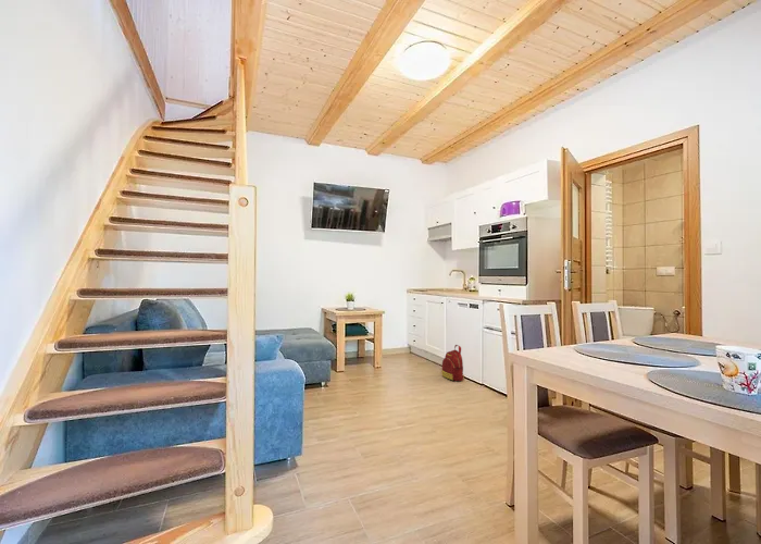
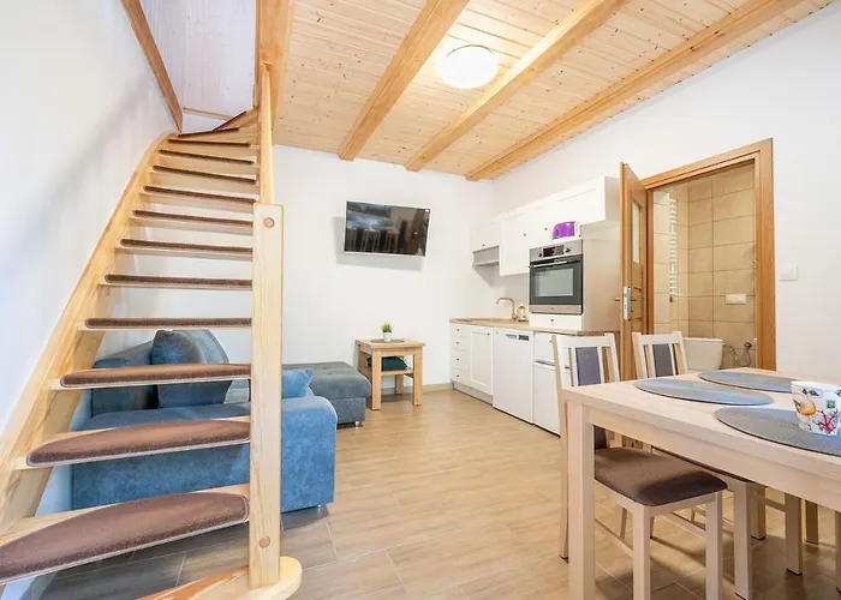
- backpack (452, 361)
